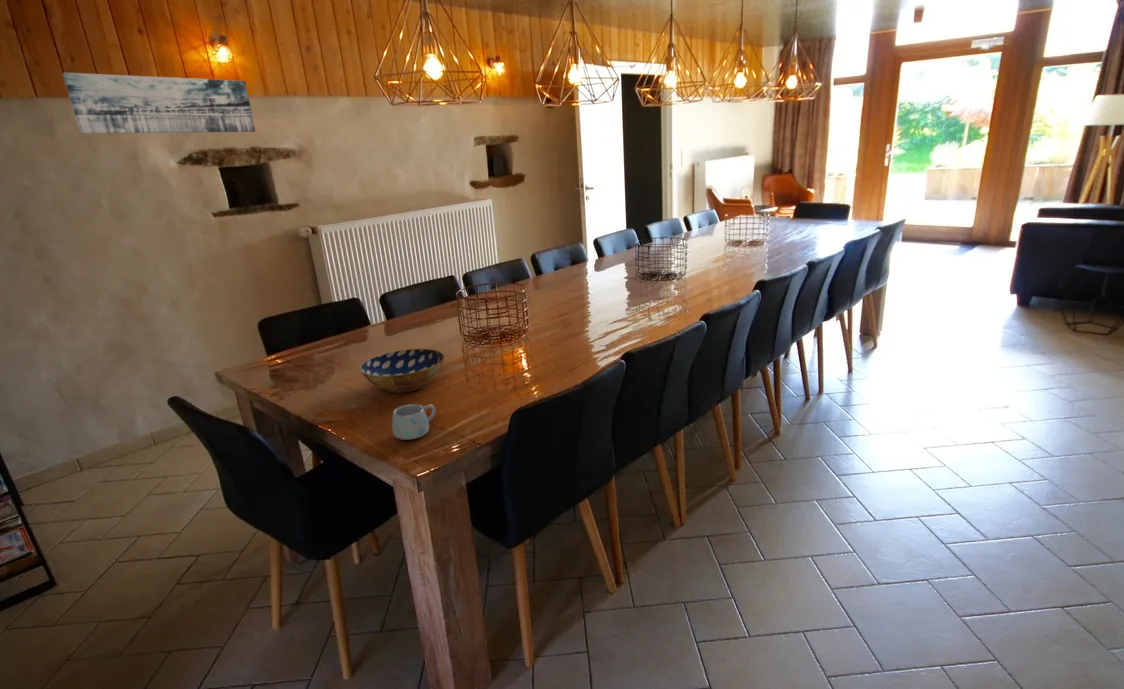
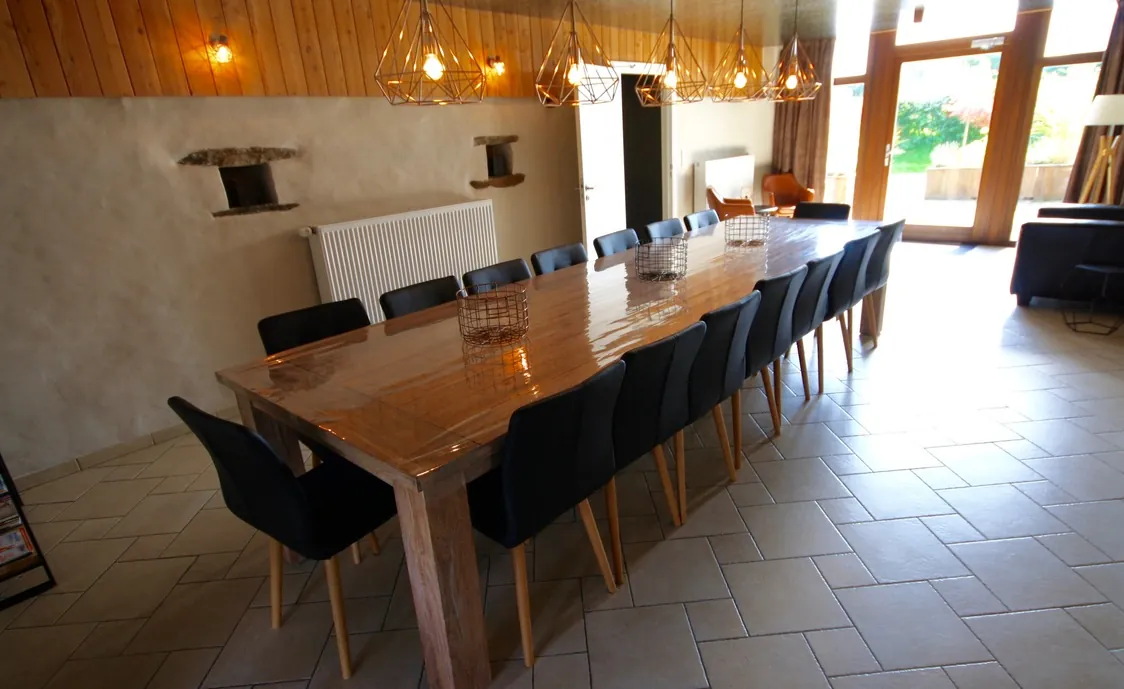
- bowl (404, 373)
- mug (415, 420)
- wall art (168, 105)
